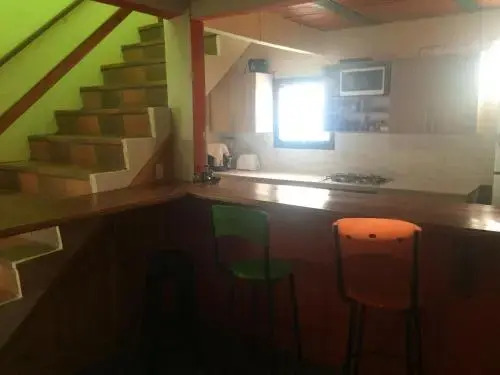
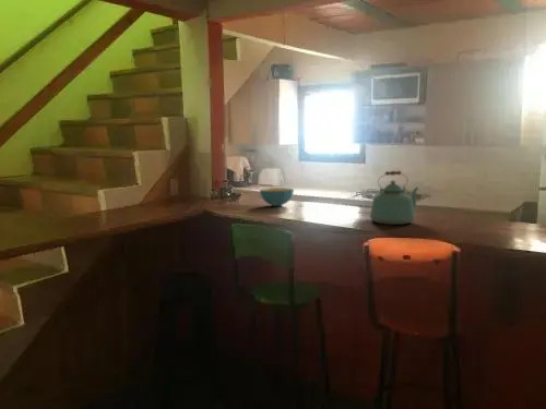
+ cereal bowl (276, 197)
+ kettle (396, 196)
